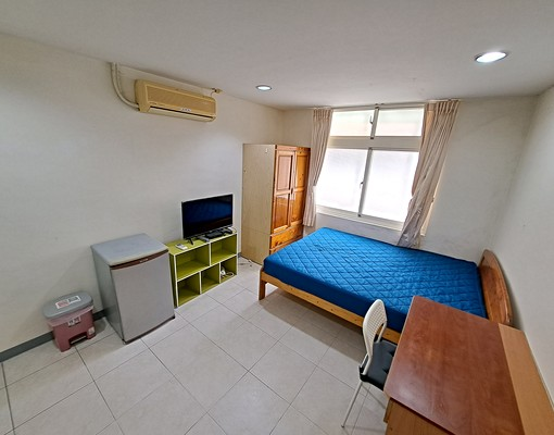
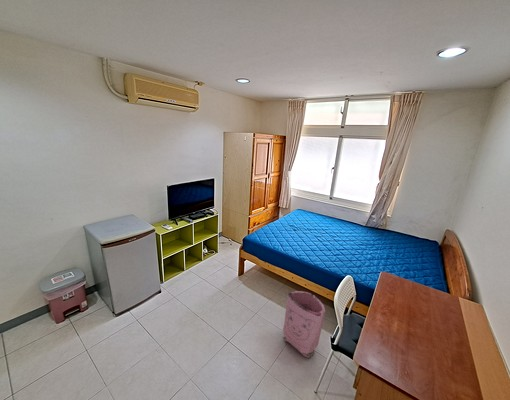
+ bag (302, 323)
